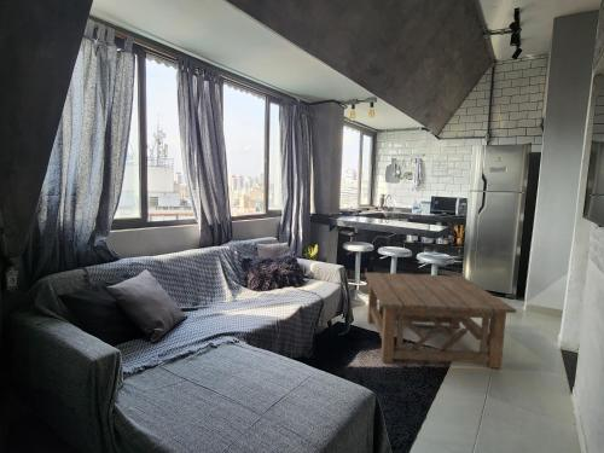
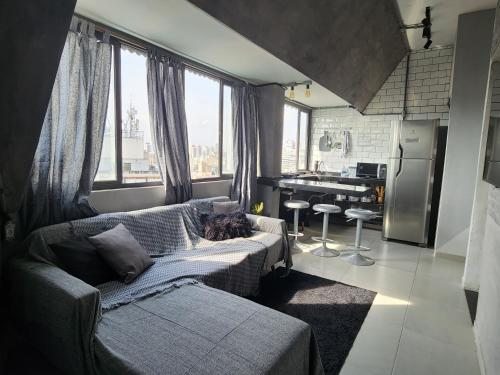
- coffee table (425, 314)
